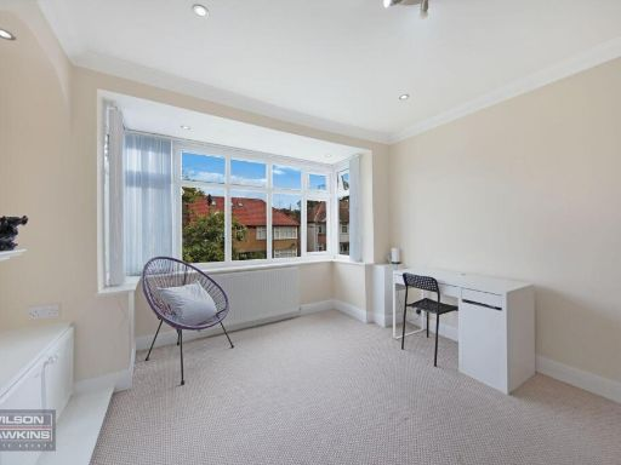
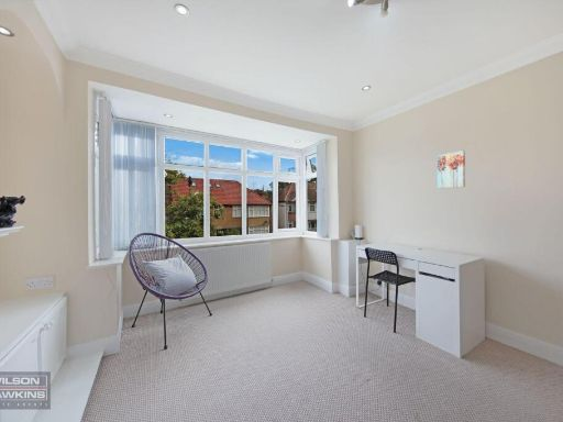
+ wall art (450, 170)
